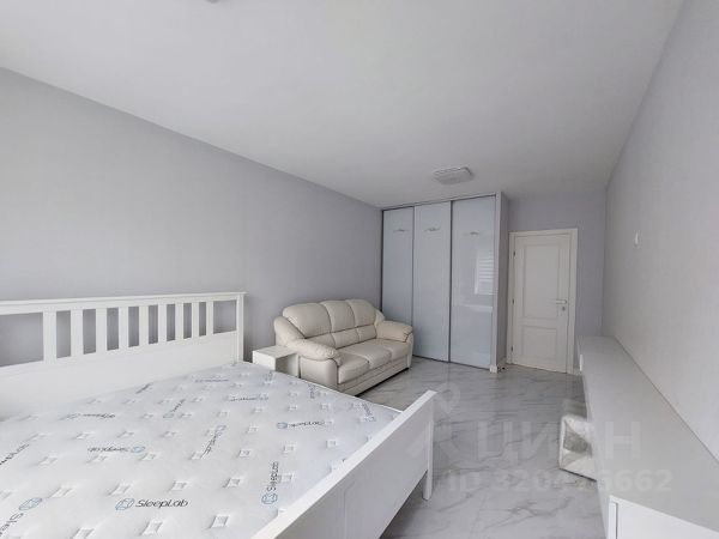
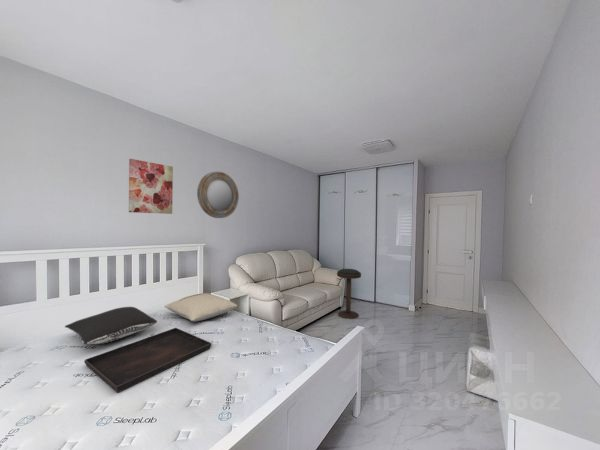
+ home mirror (219, 195)
+ wall art (152, 188)
+ serving tray (152, 353)
+ pillow (201, 306)
+ bar stool (348, 292)
+ pillow (112, 324)
